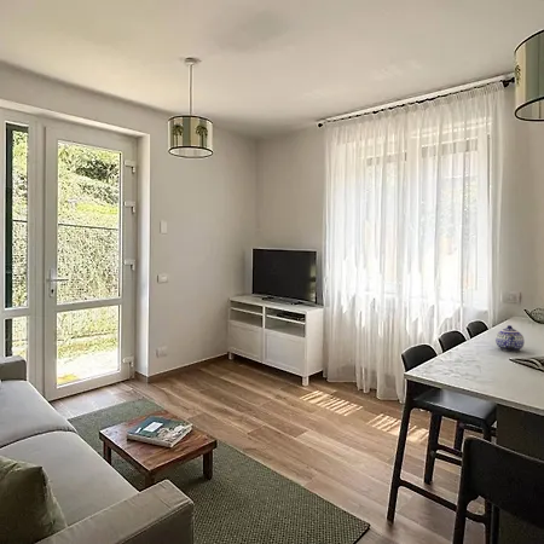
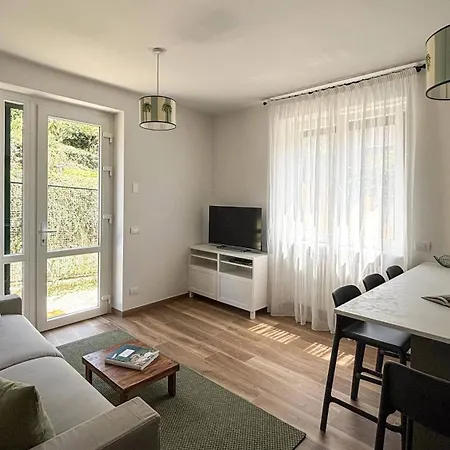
- teapot (509, 337)
